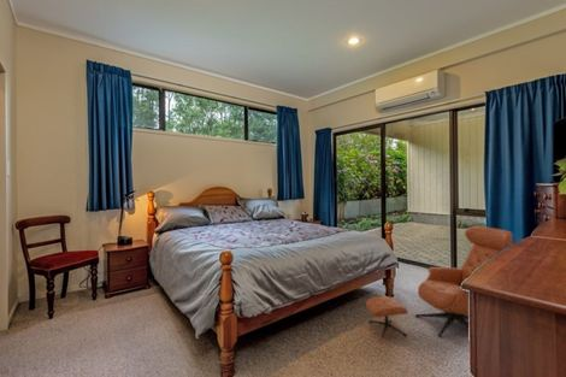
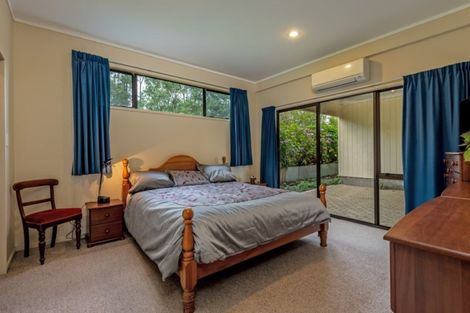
- armchair (434, 277)
